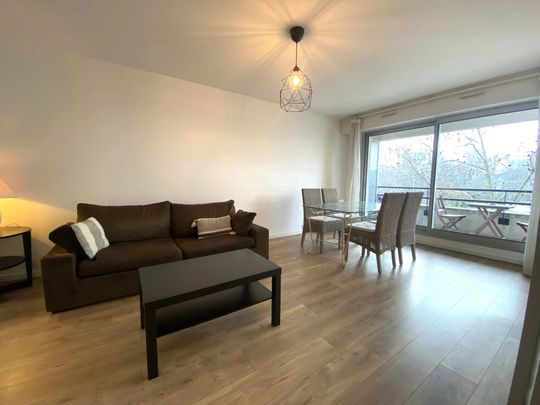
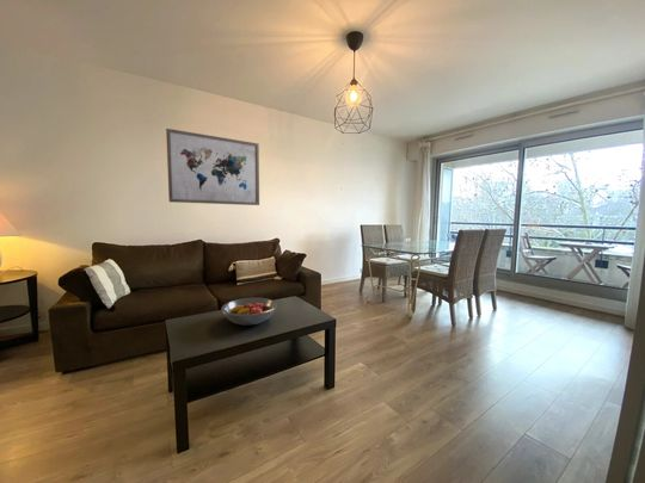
+ fruit bowl (250, 310)
+ wall art (216, 171)
